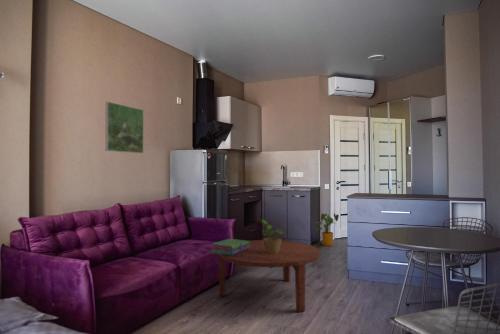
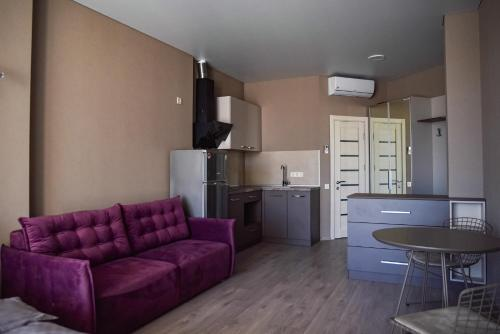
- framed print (125, 129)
- stack of books (230, 246)
- potted plant (273, 236)
- coffee table (269, 267)
- house plant (326, 229)
